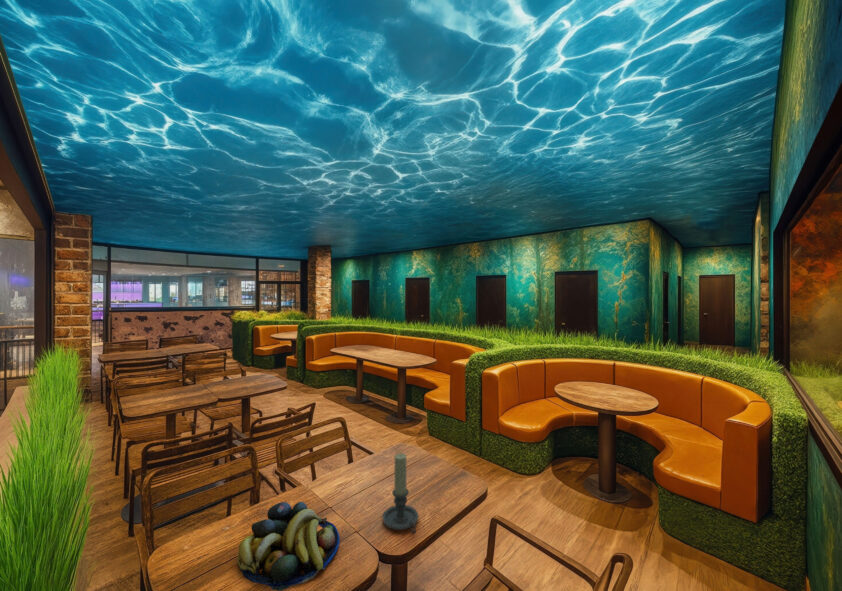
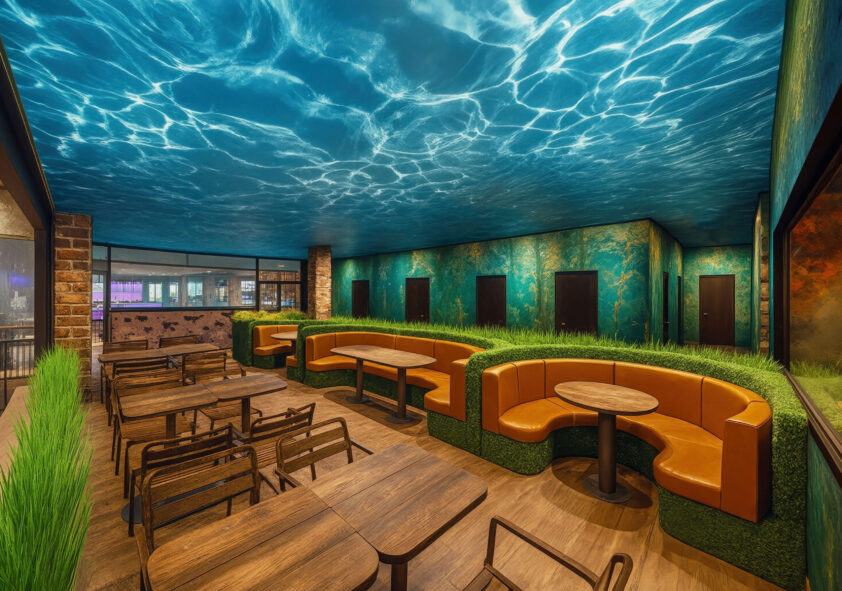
- fruit bowl (292, 531)
- candle holder (402, 489)
